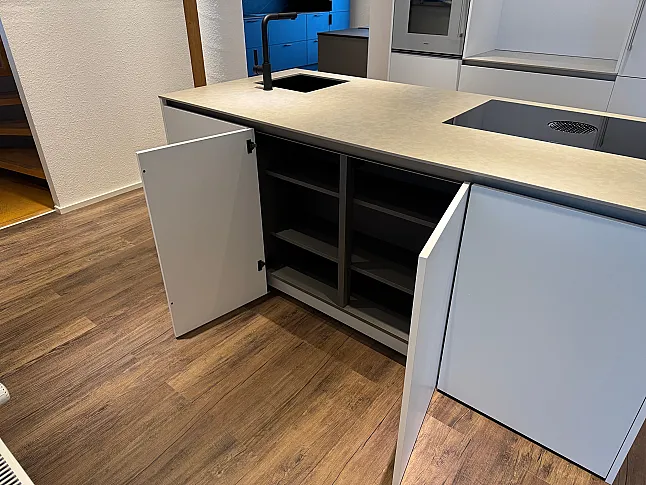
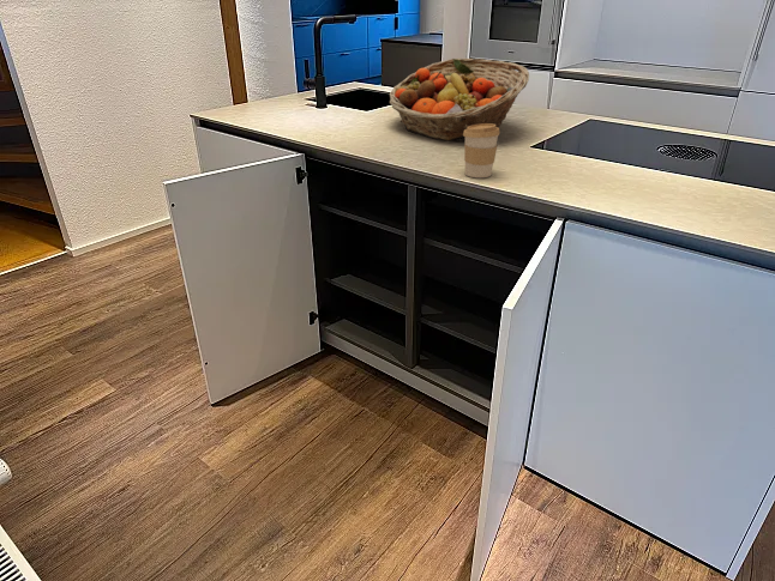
+ coffee cup (480, 149)
+ fruit basket (456, 97)
